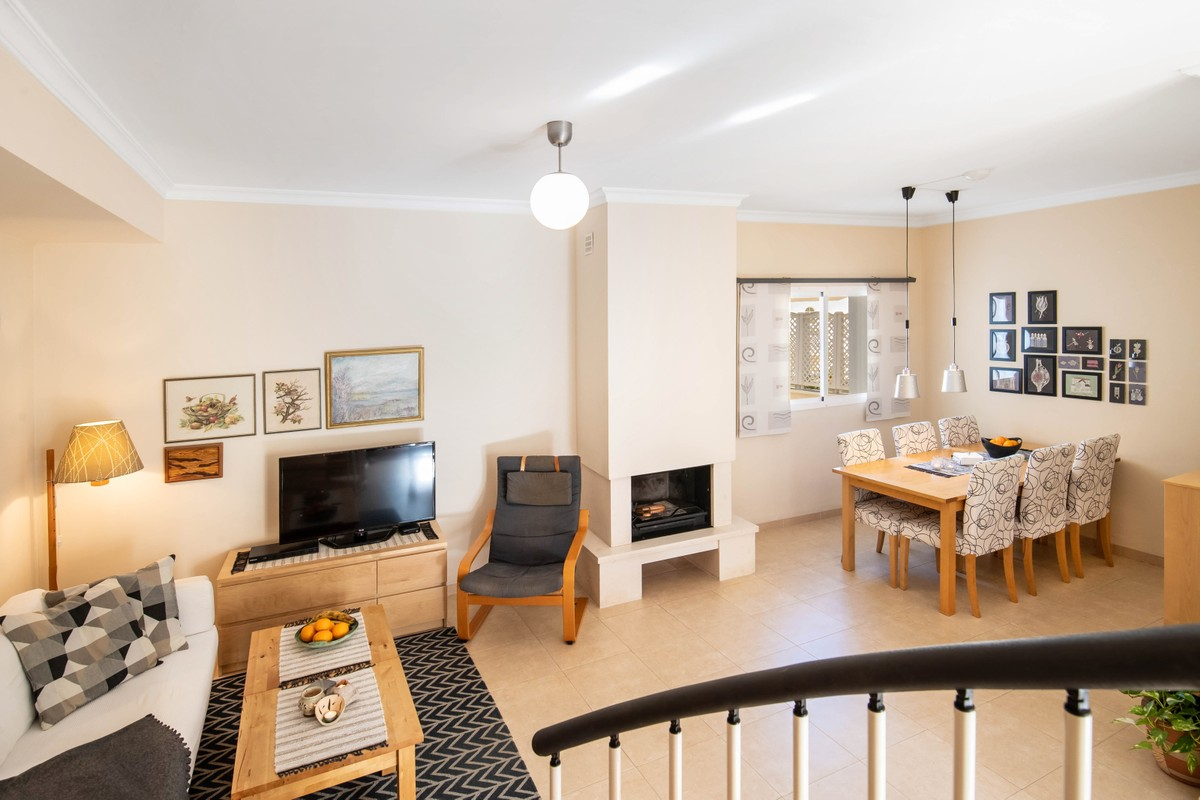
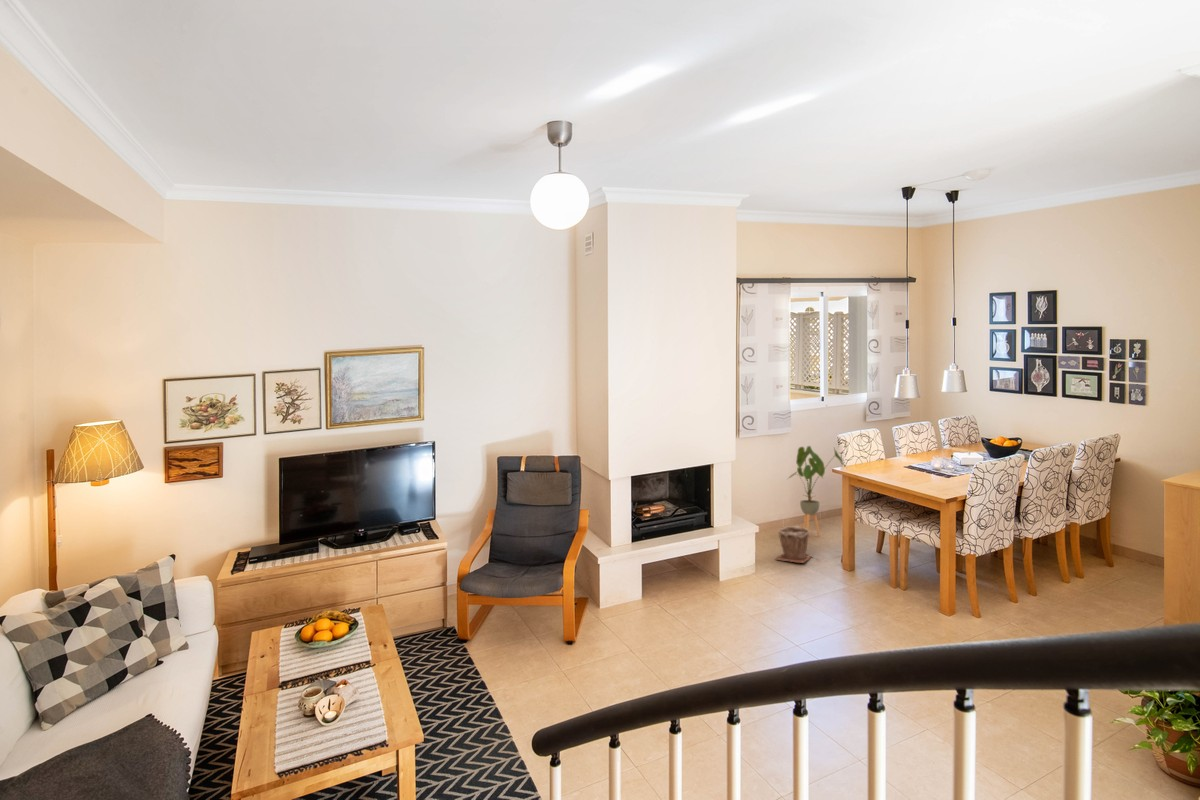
+ house plant (811, 489)
+ plant pot (793, 543)
